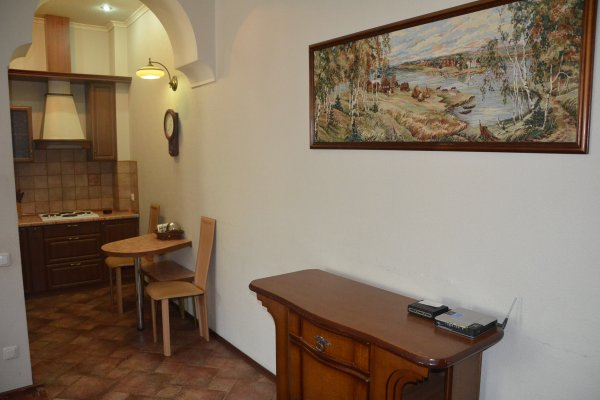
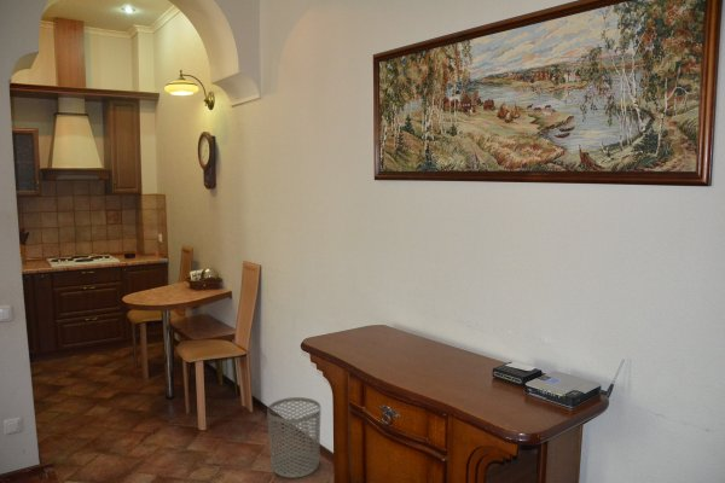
+ waste bin (294, 437)
